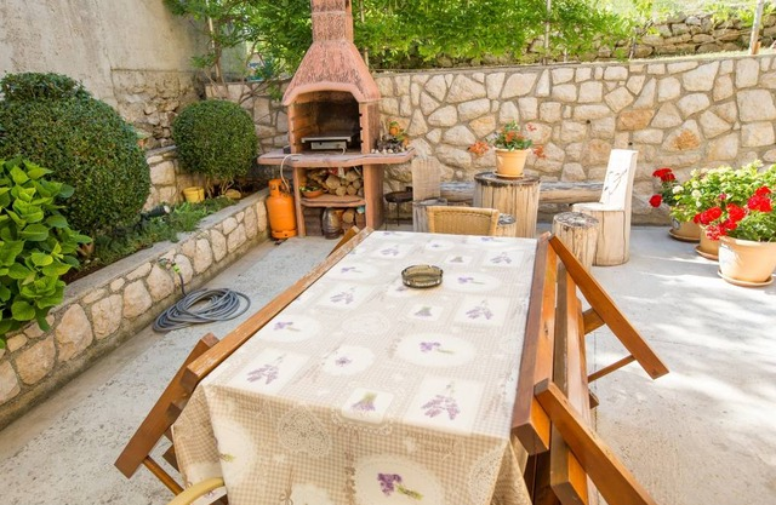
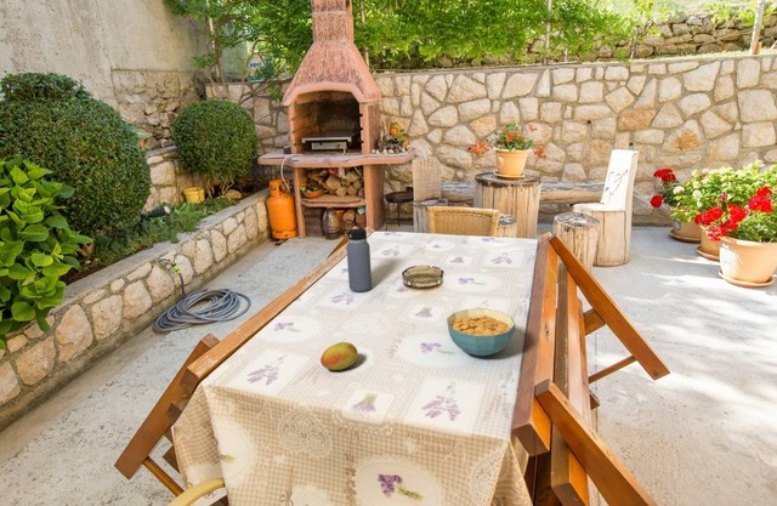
+ water bottle (357, 255)
+ fruit (339, 356)
+ cereal bowl (480, 336)
